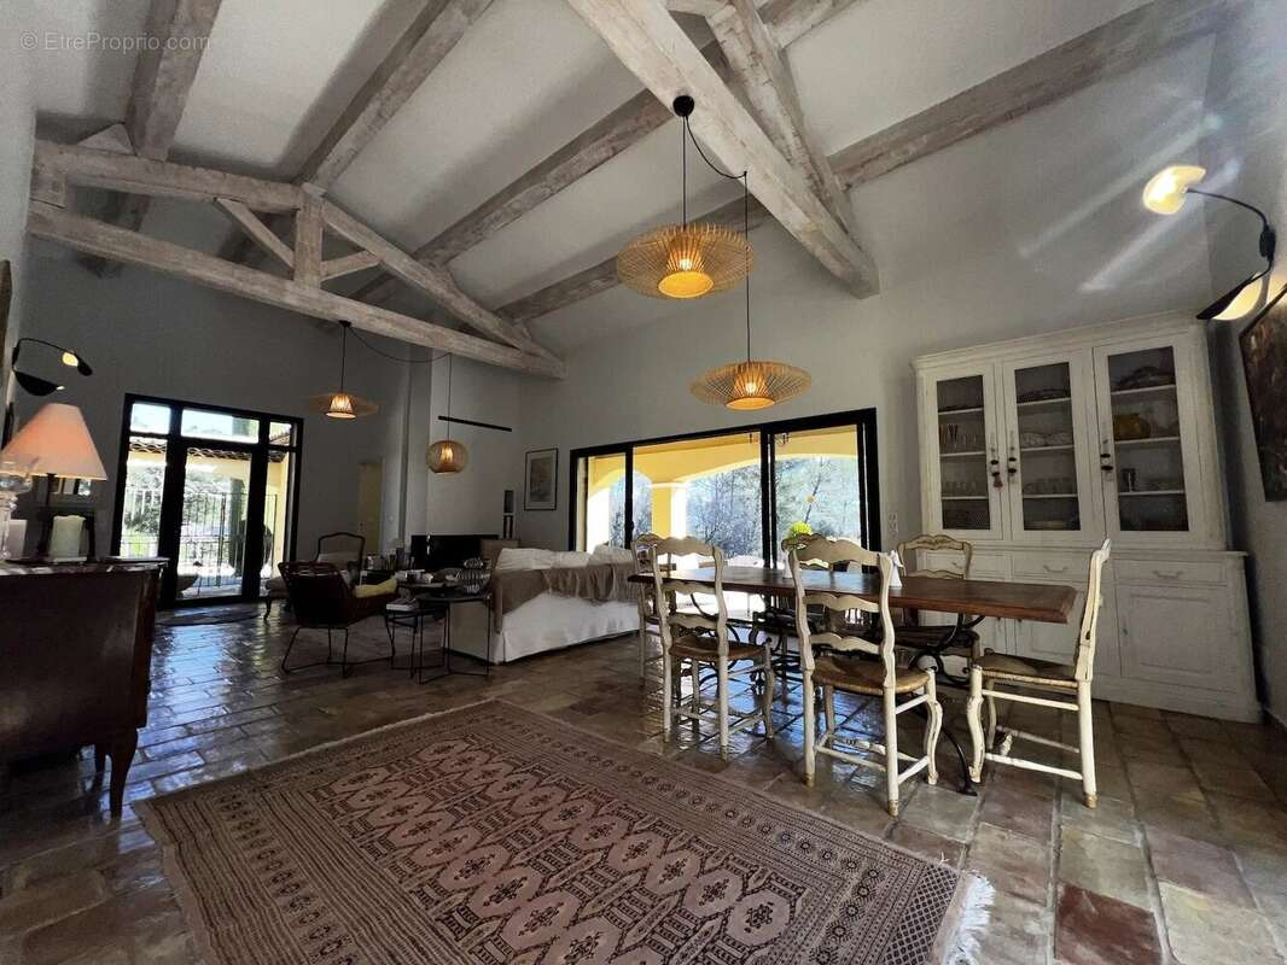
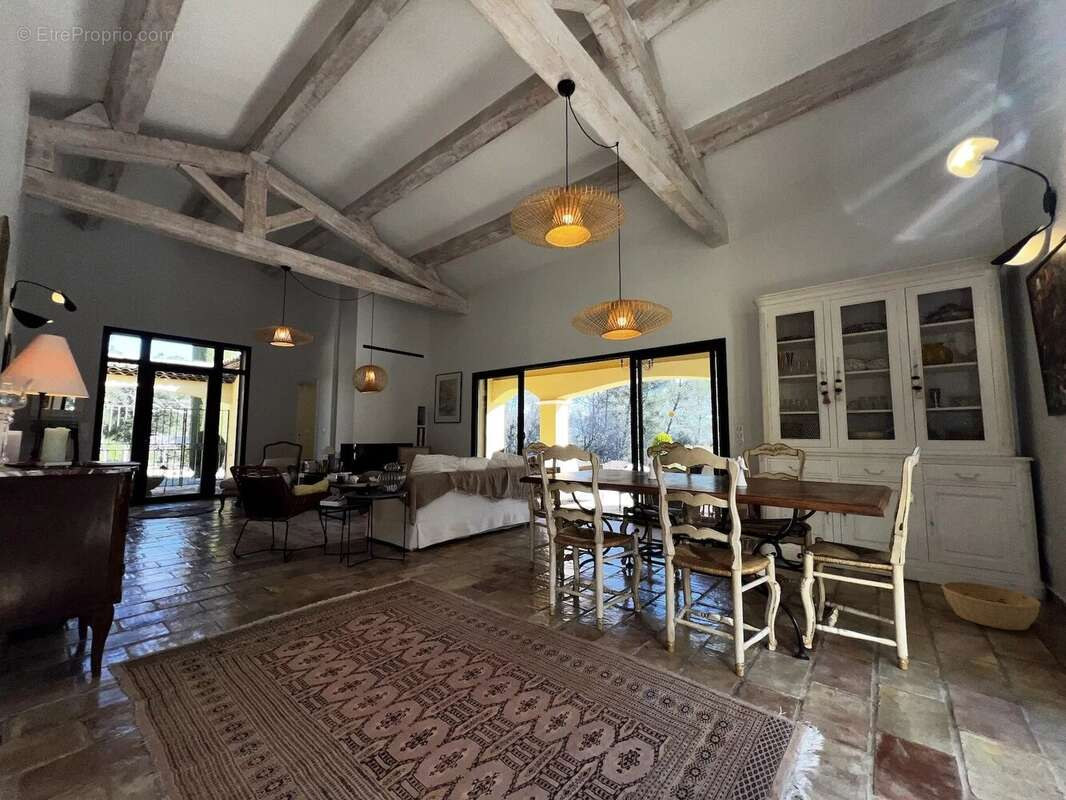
+ basket (989, 605)
